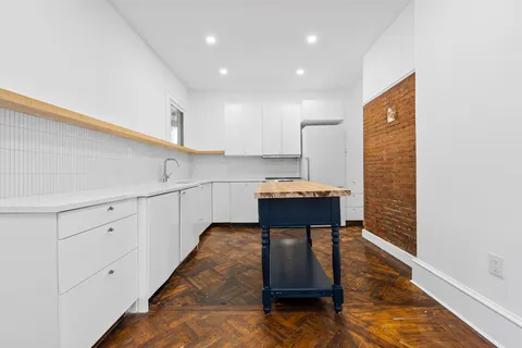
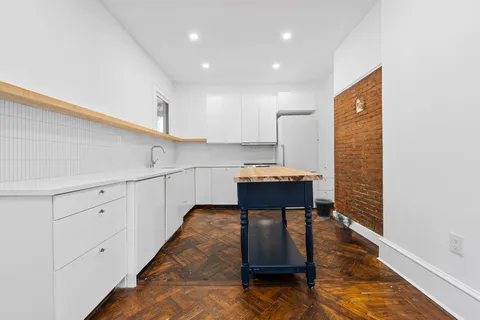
+ wastebasket (323, 208)
+ potted plant (345, 225)
